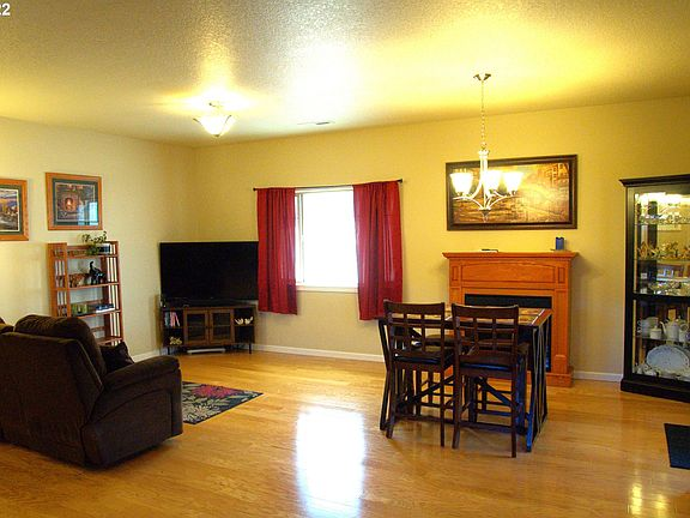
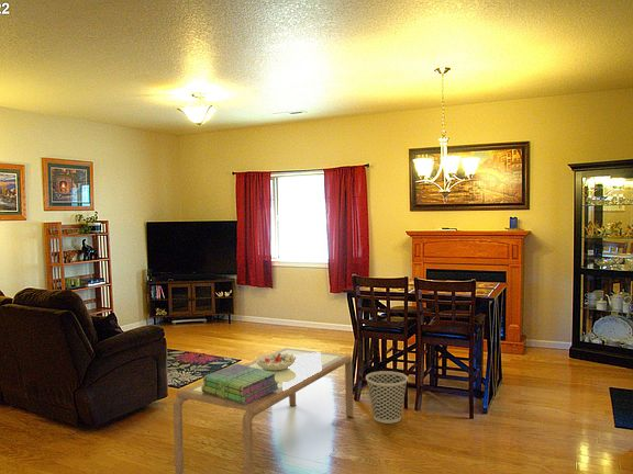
+ decorative bowl (276, 362)
+ stack of books (240, 383)
+ wastebasket (387, 397)
+ coffee table (271, 405)
